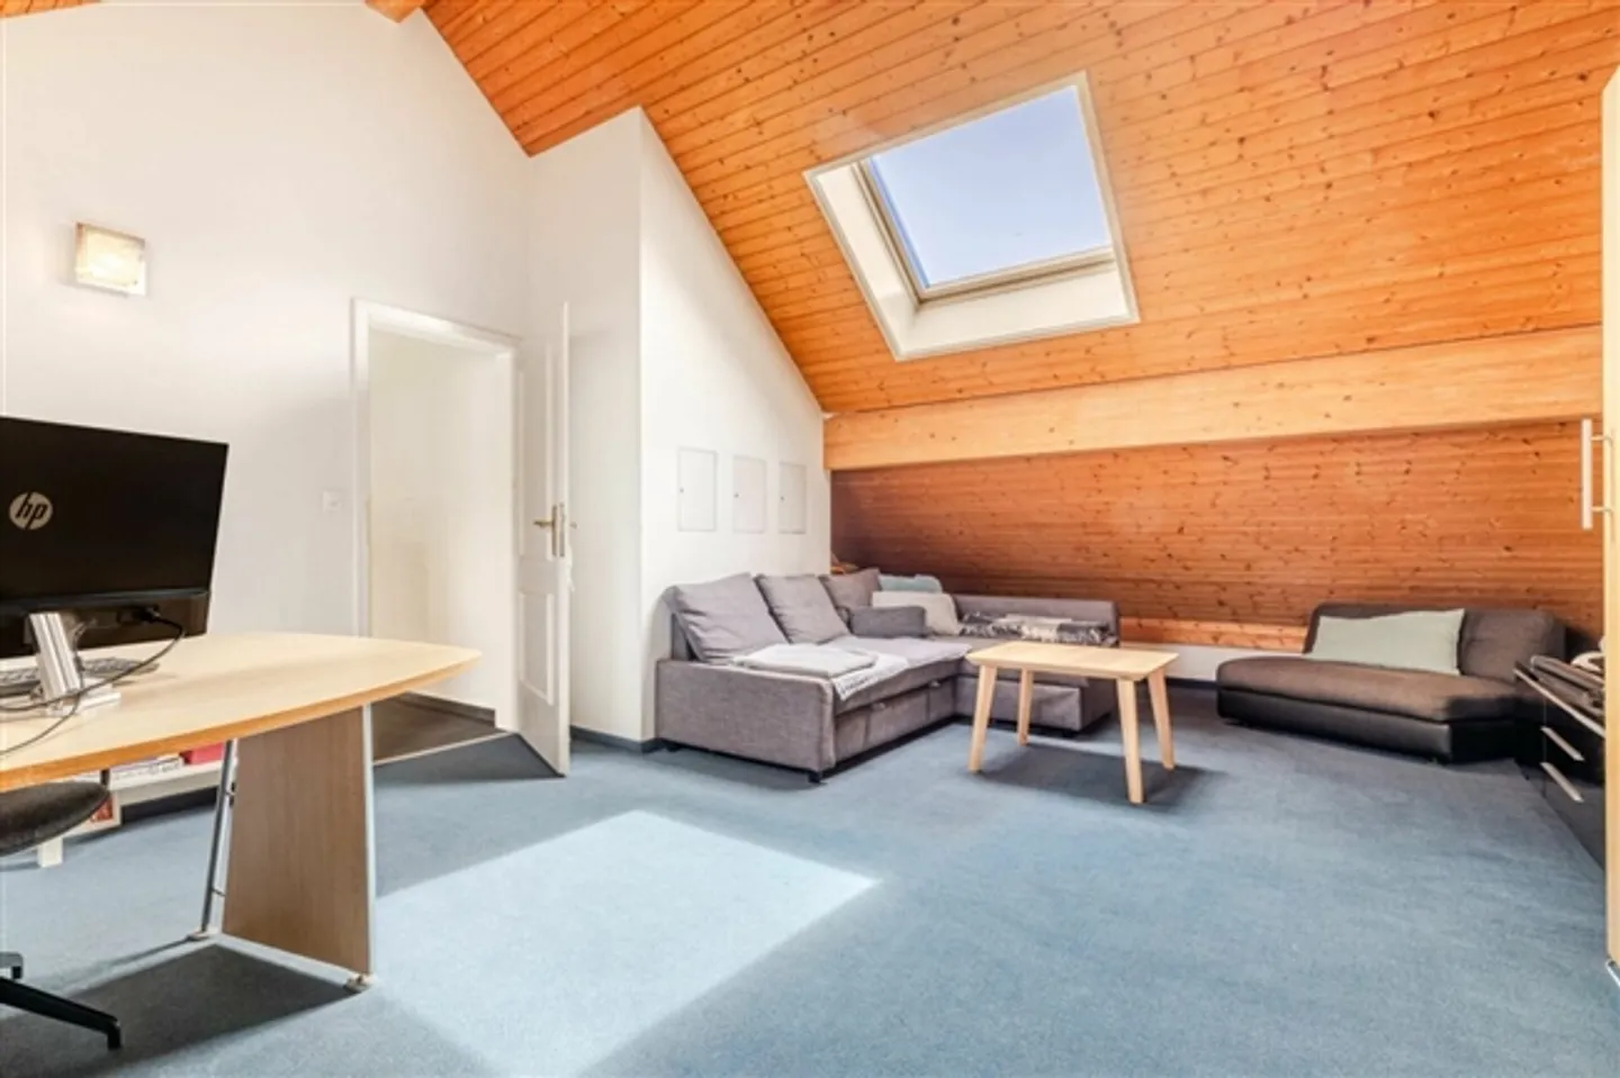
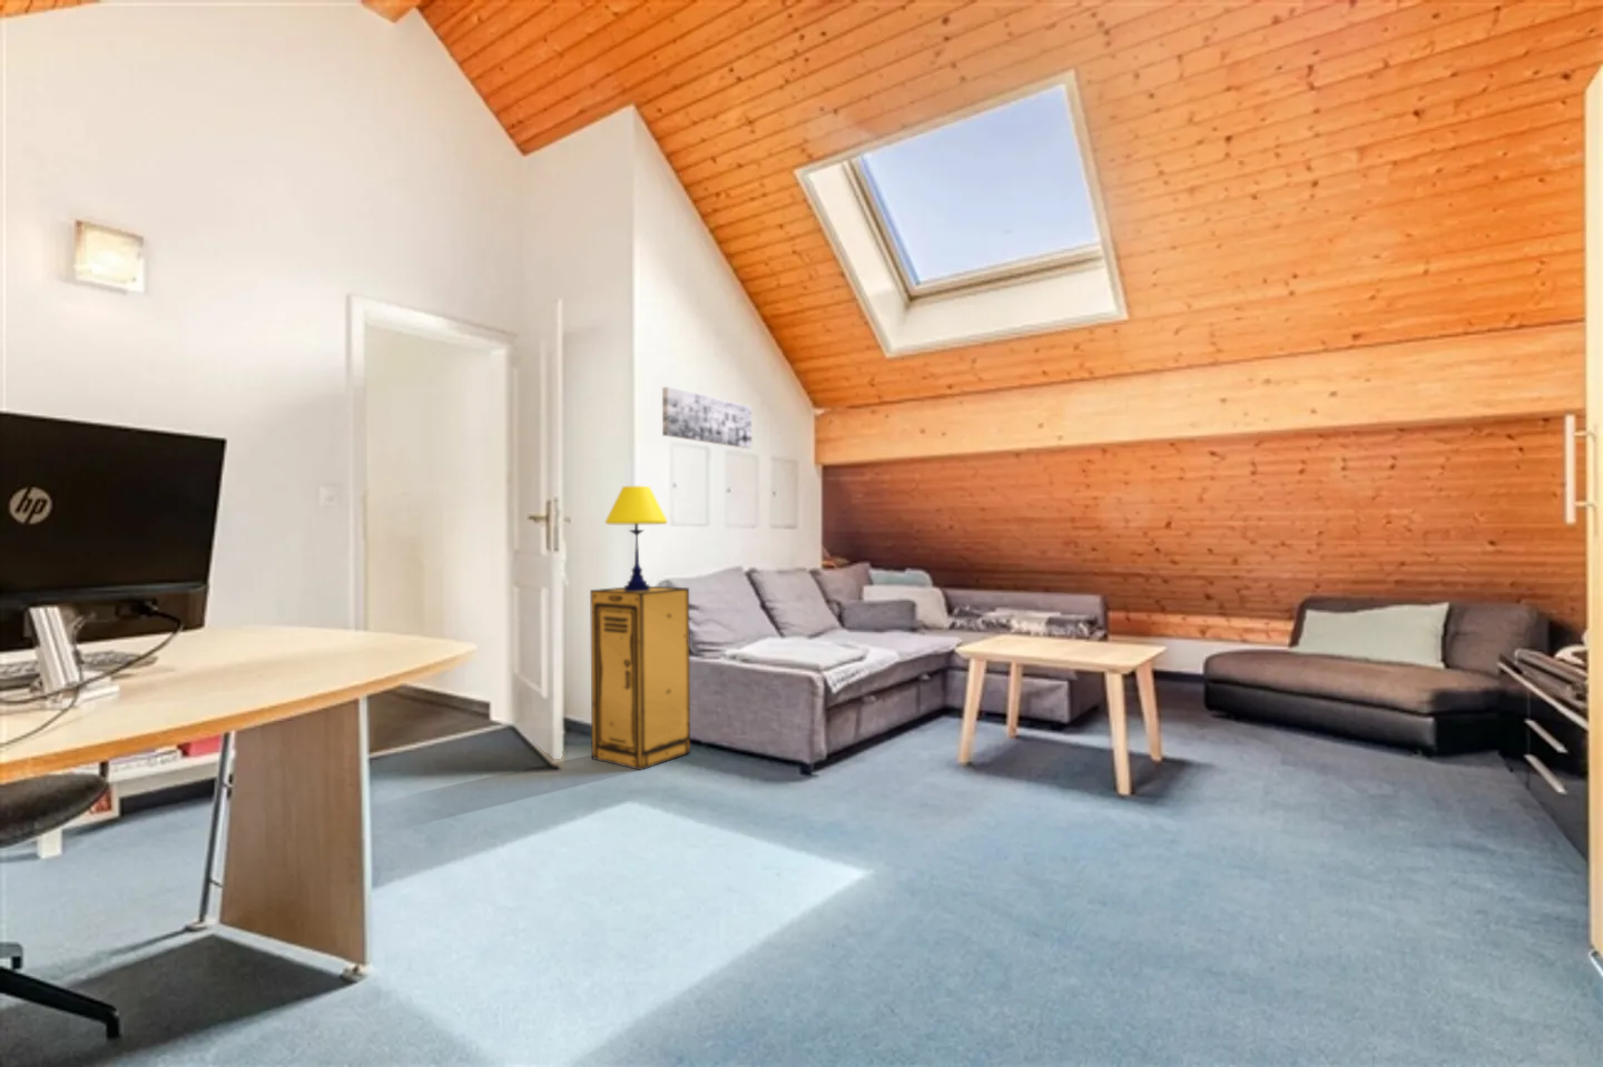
+ table lamp (636, 537)
+ storage cabinet (640, 672)
+ wall art (709, 419)
